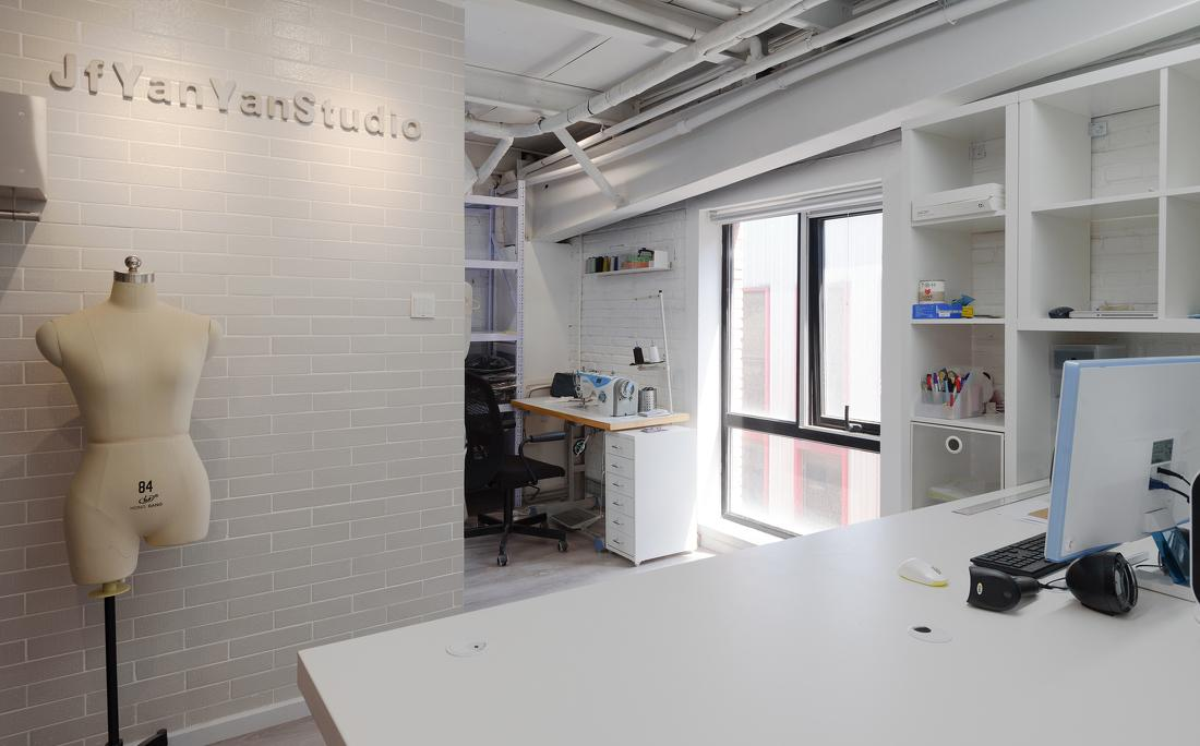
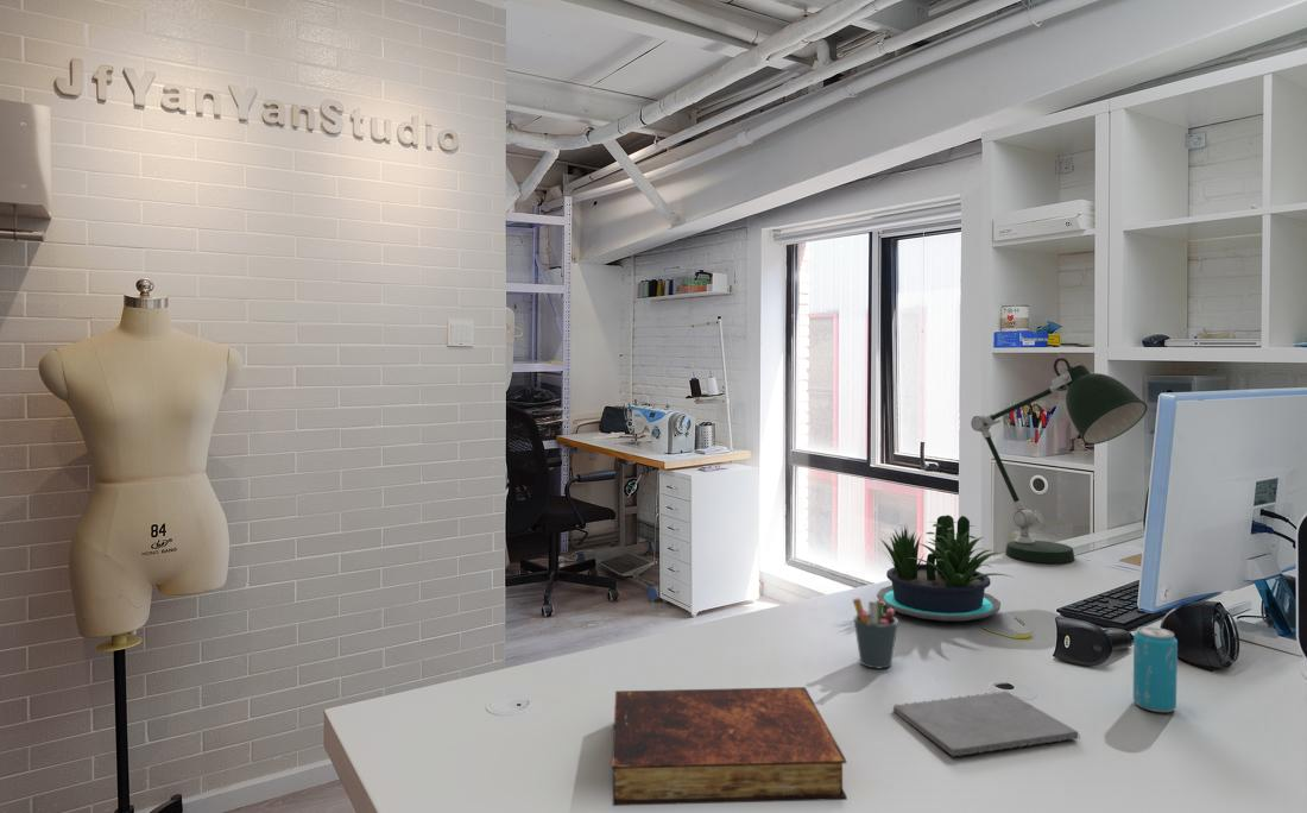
+ beverage can (1155, 668)
+ desk lamp (1082, 440)
+ book (719, 739)
+ pen holder (875, 629)
+ notepad (981, 720)
+ potted plant (945, 565)
